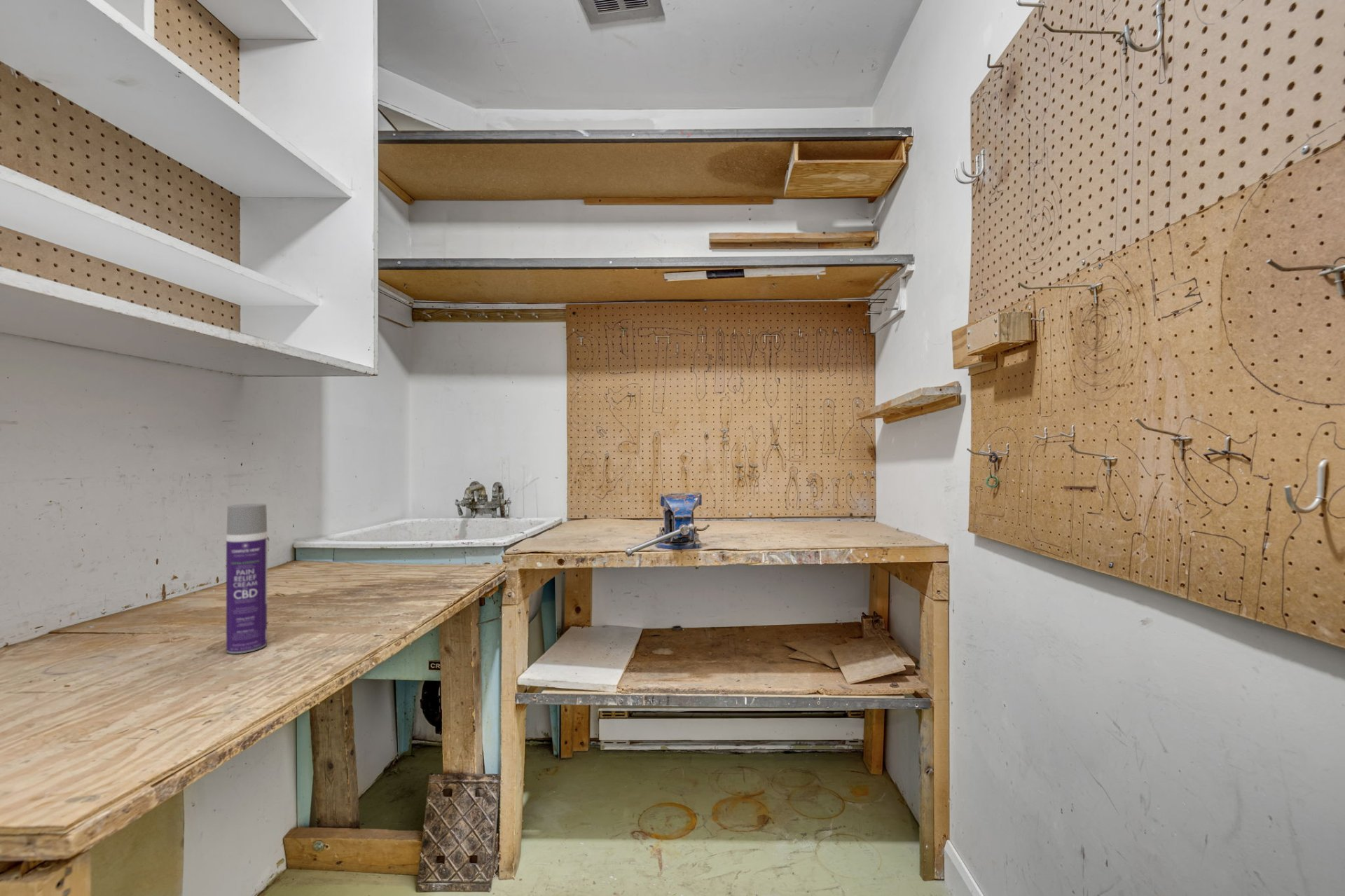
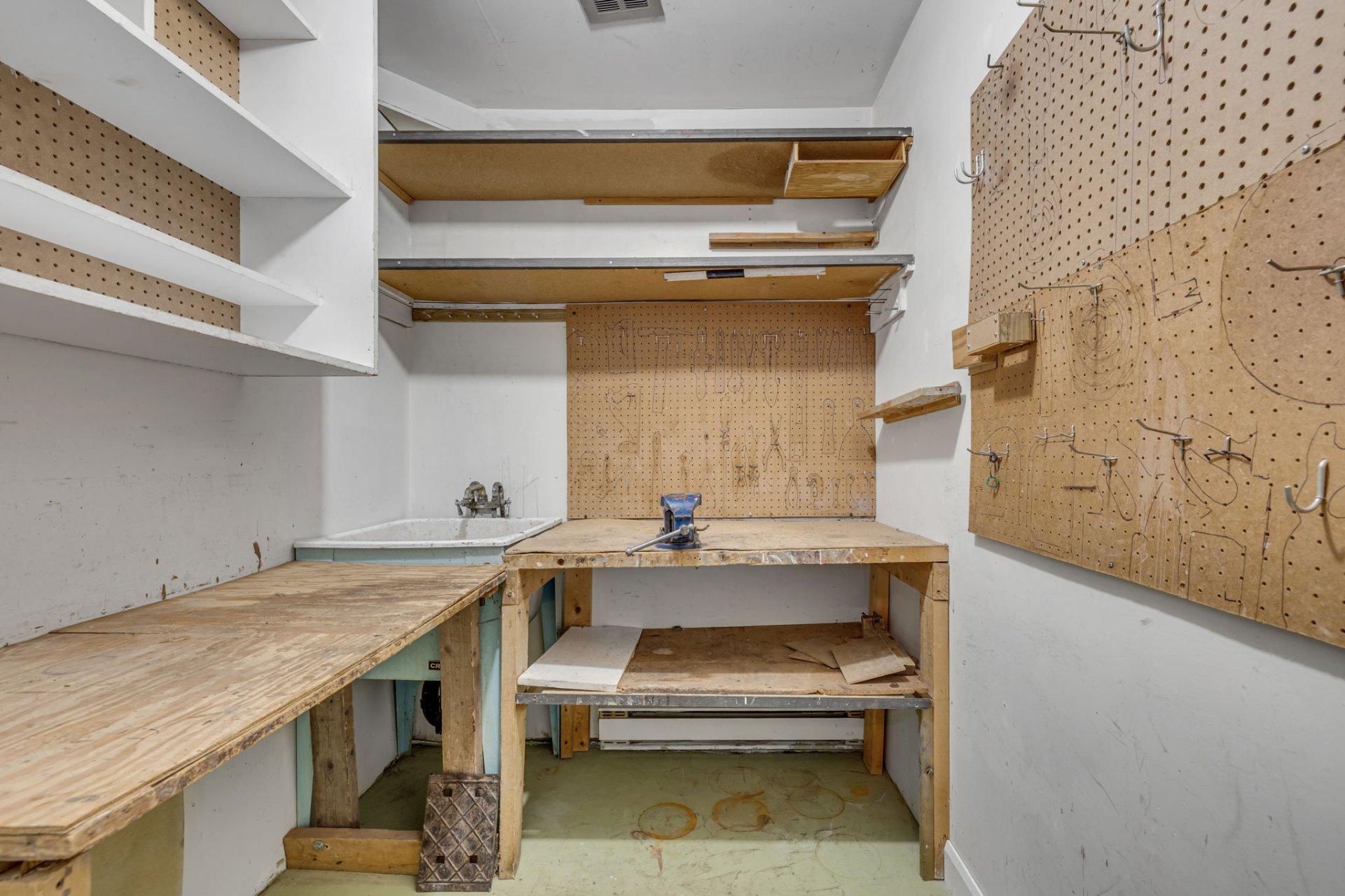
- spray can (247, 576)
